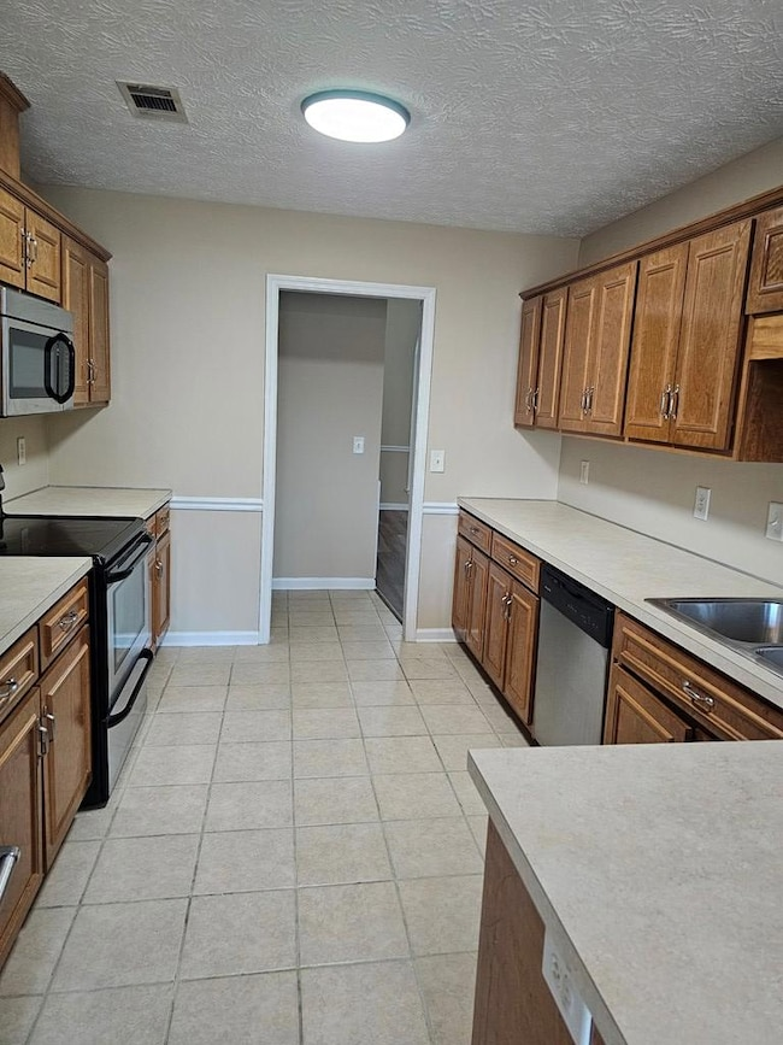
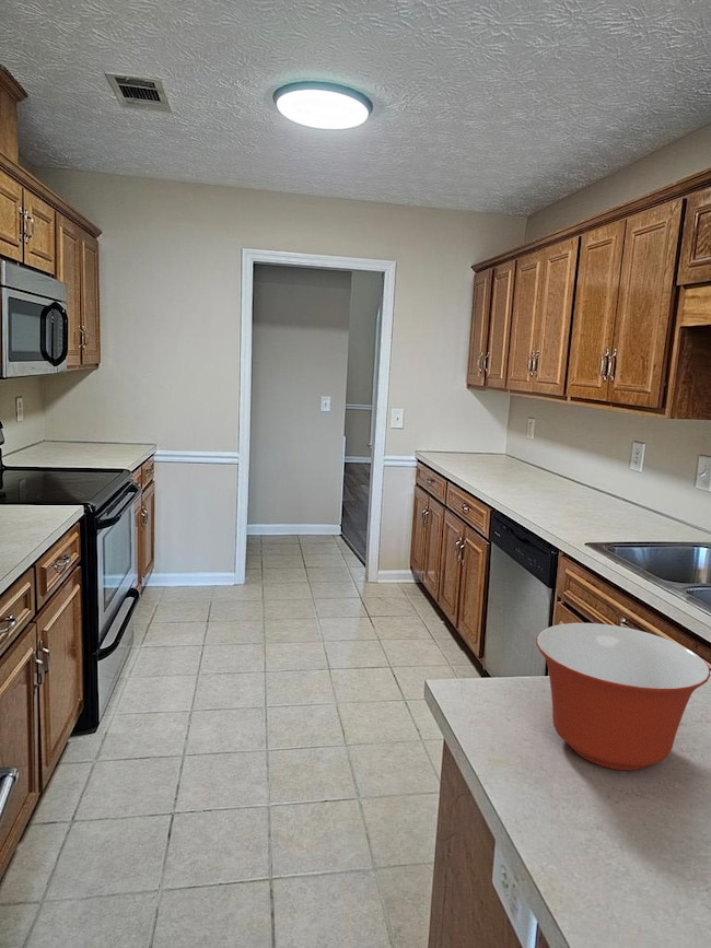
+ mixing bowl (614, 700)
